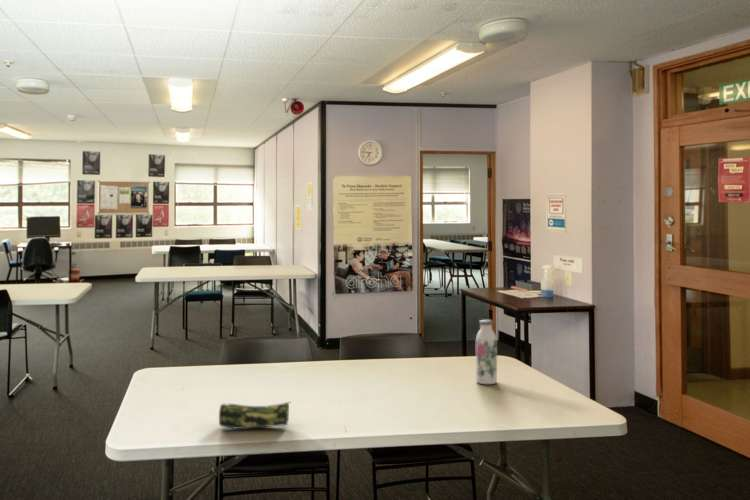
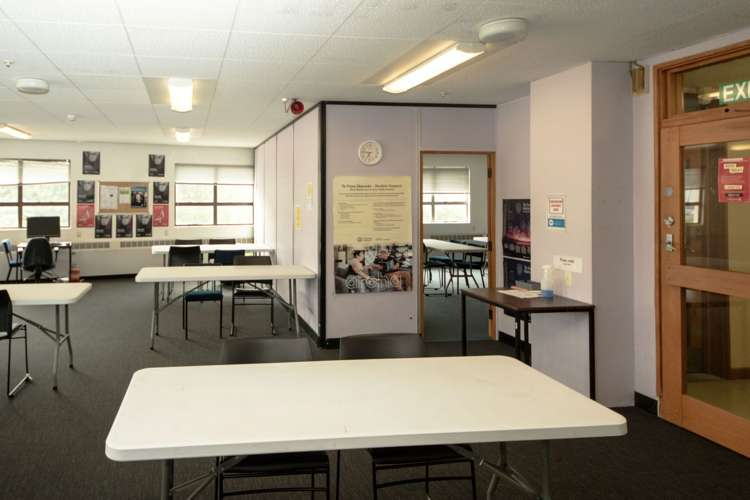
- pencil case (256, 415)
- water bottle (486, 351)
